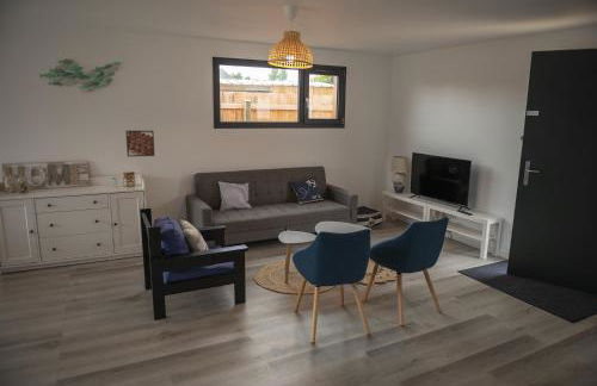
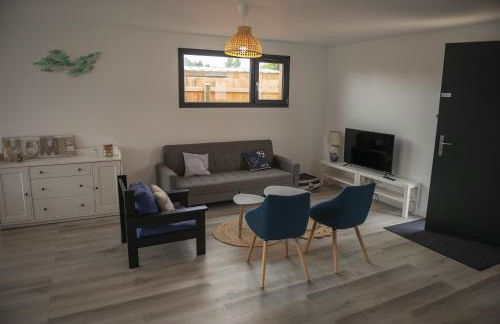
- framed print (140, 143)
